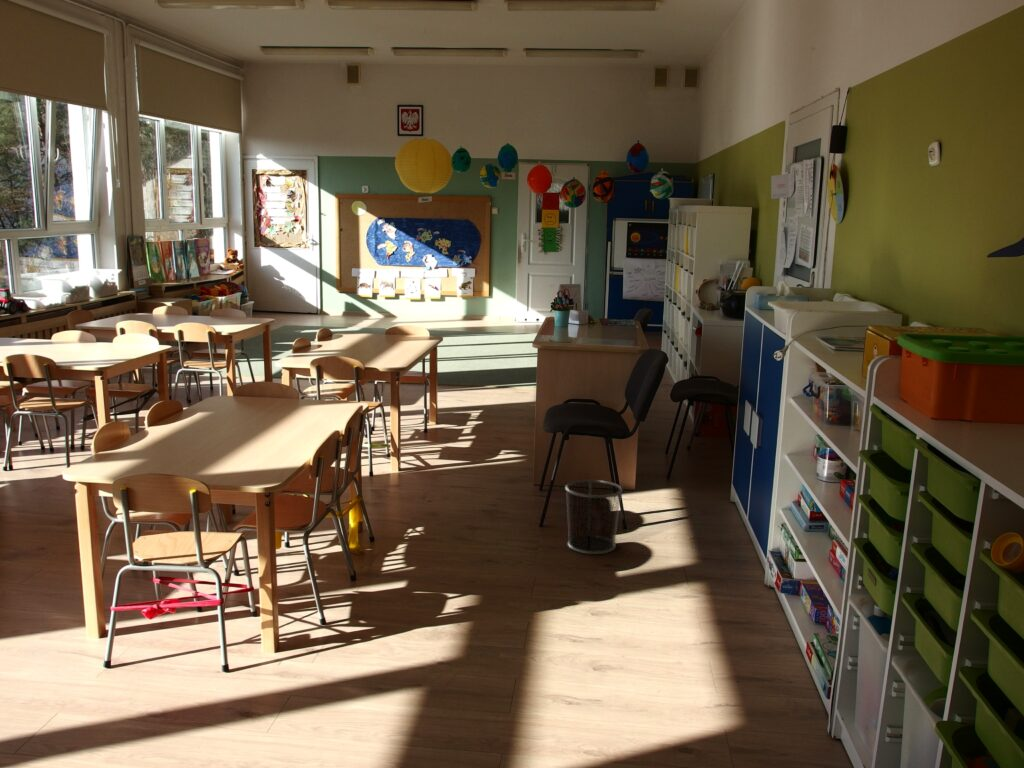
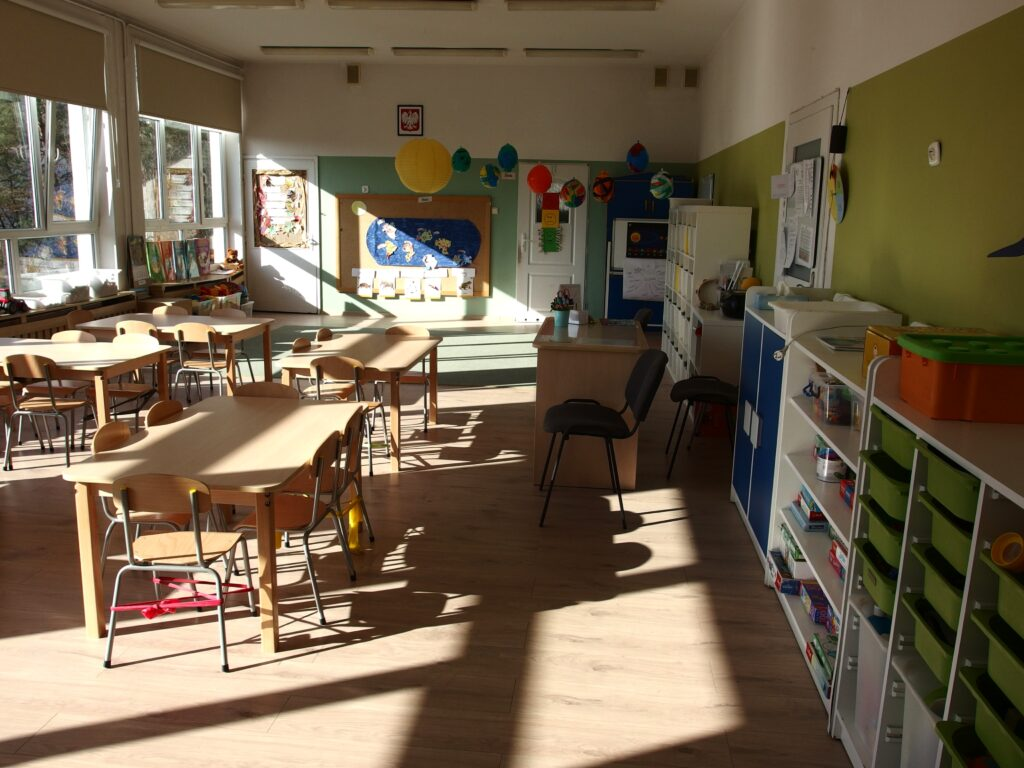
- waste bin (592, 517)
